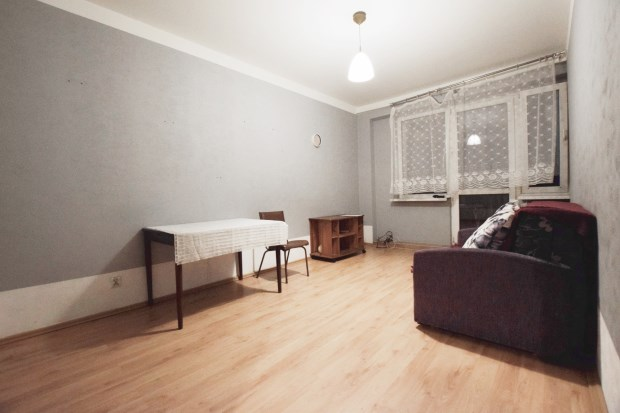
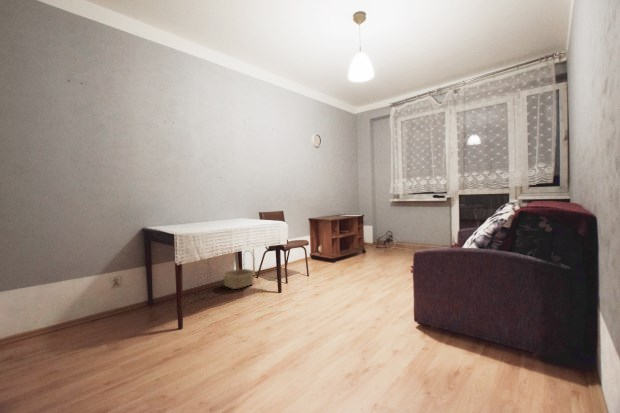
+ basket (238, 269)
